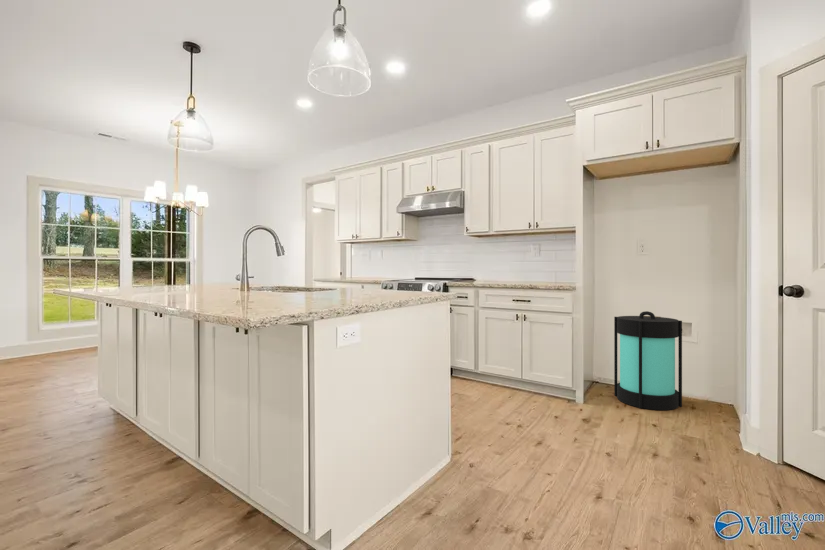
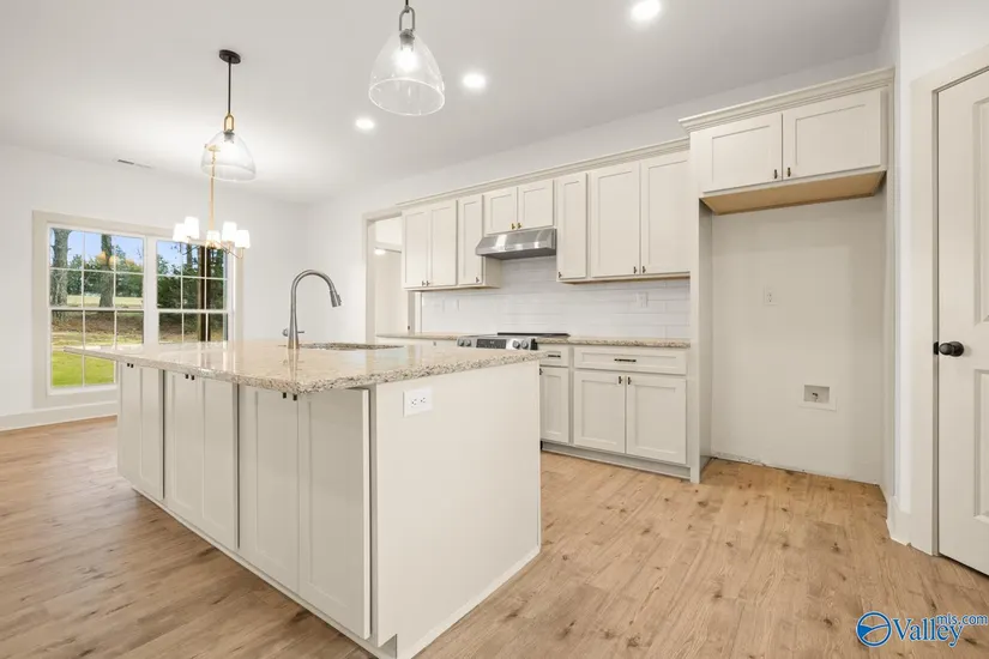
- lantern (646, 356)
